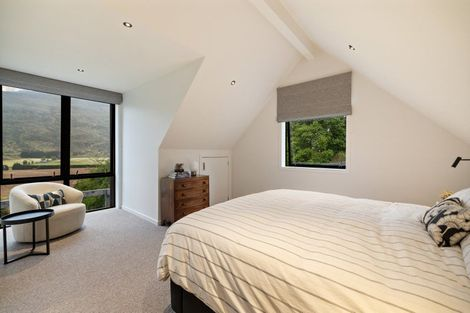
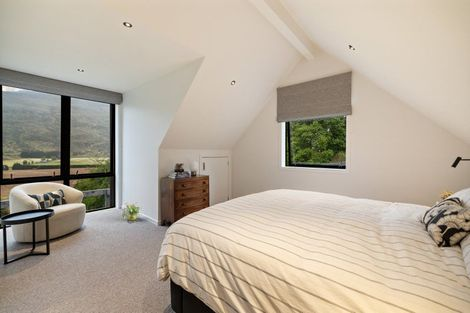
+ potted plant (132, 211)
